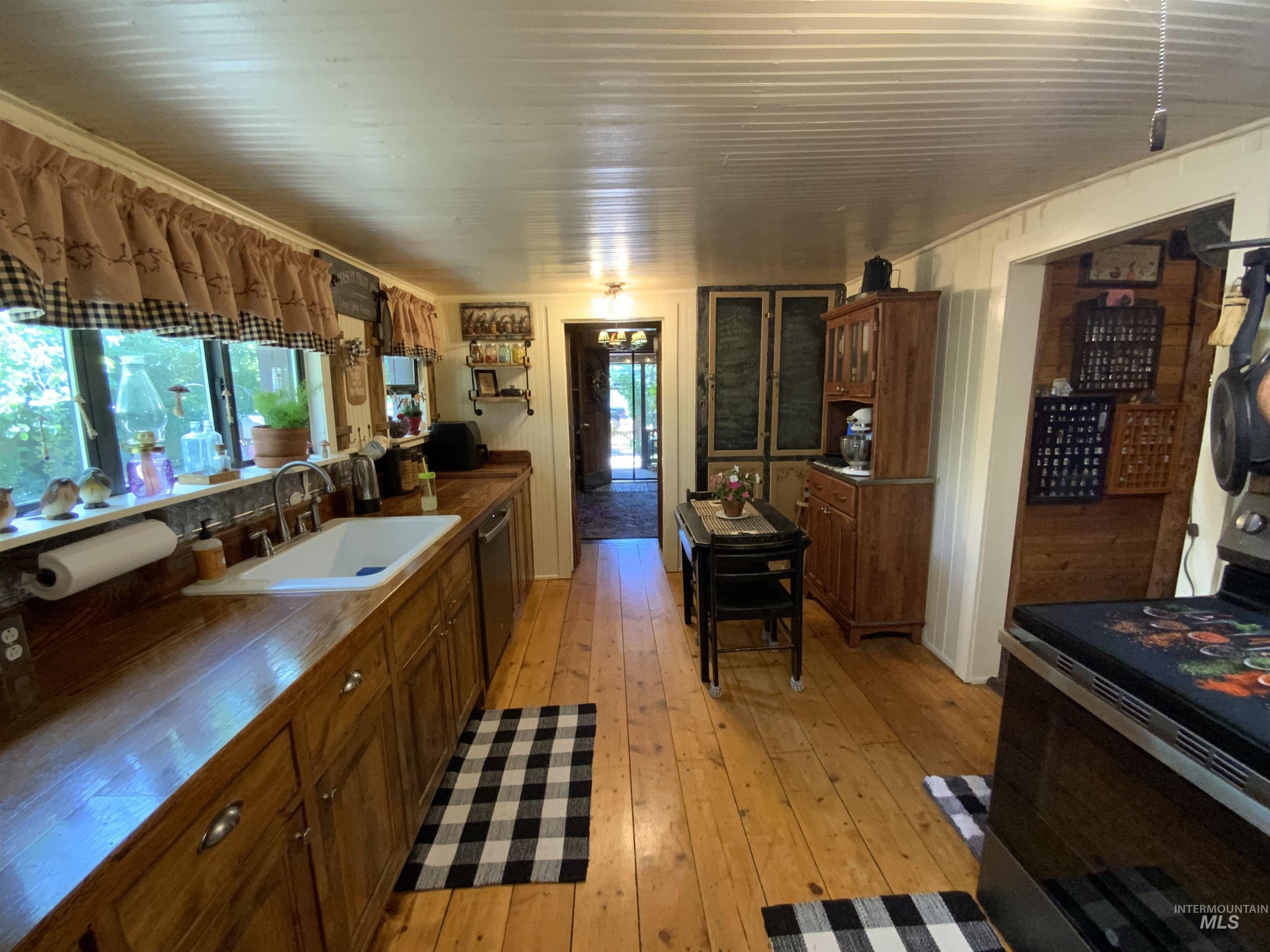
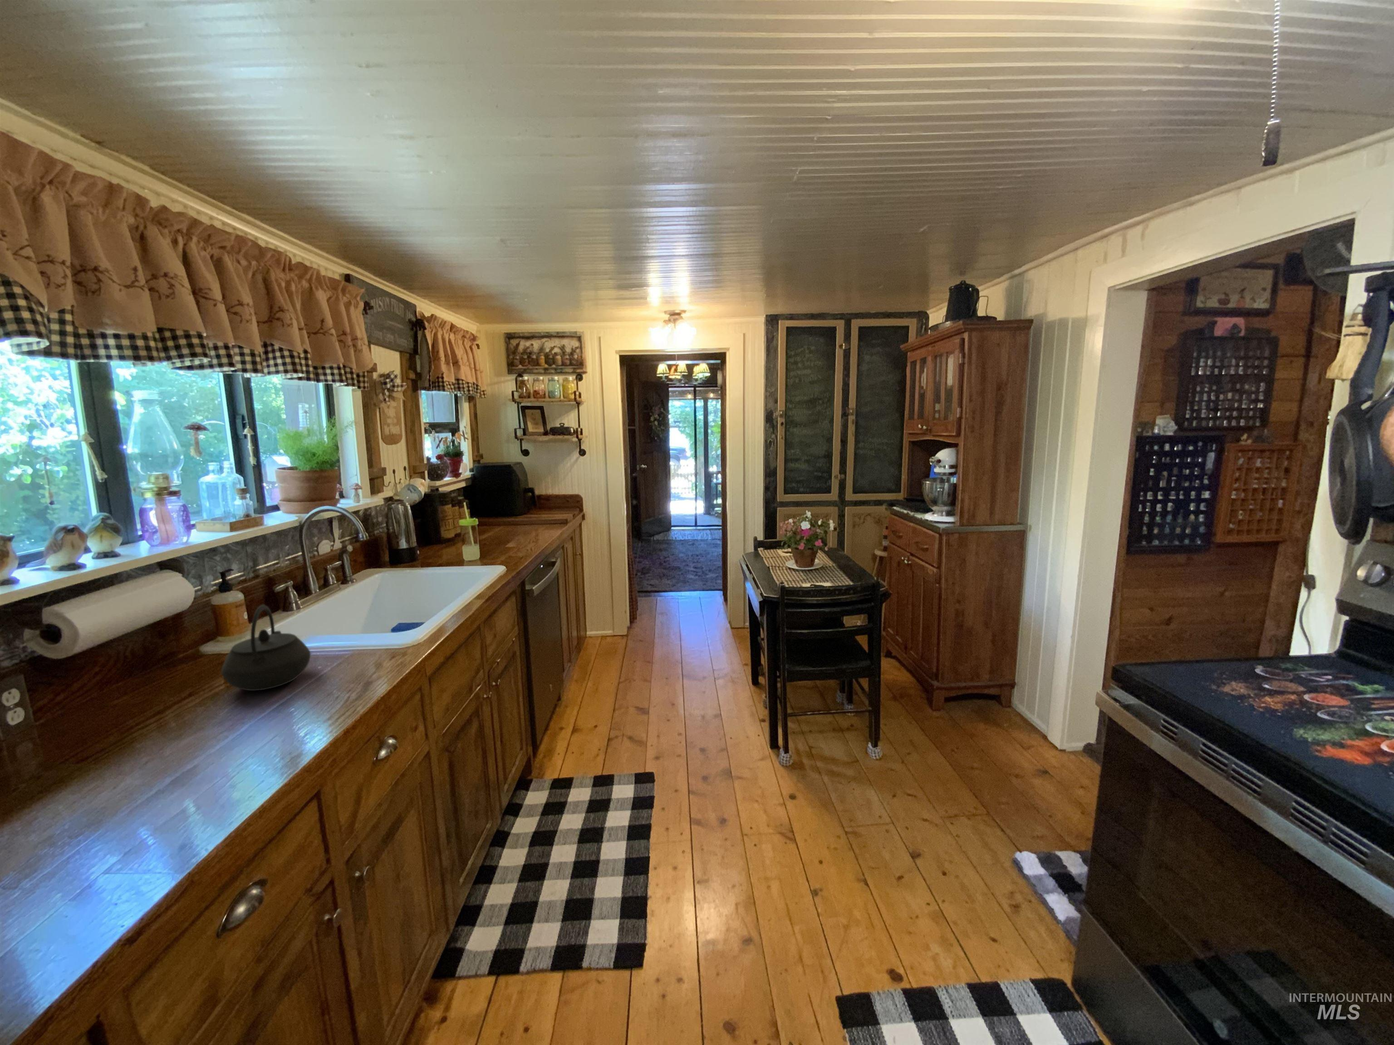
+ kettle (267, 642)
